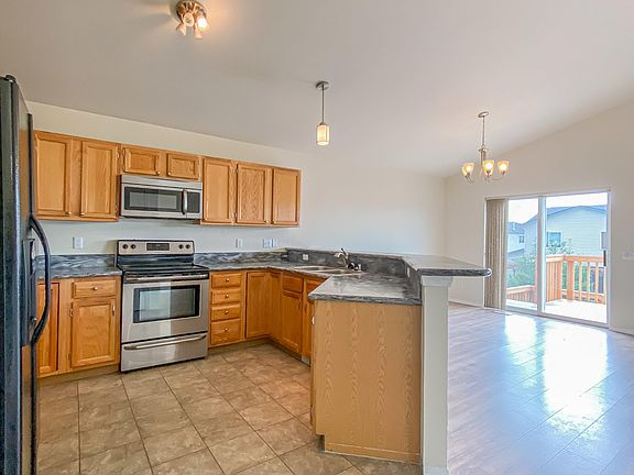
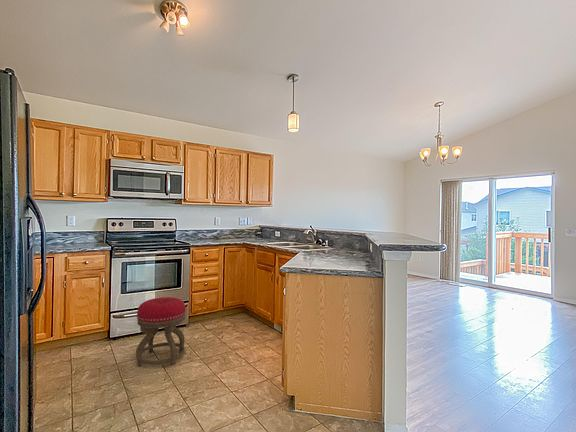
+ stool (161, 327)
